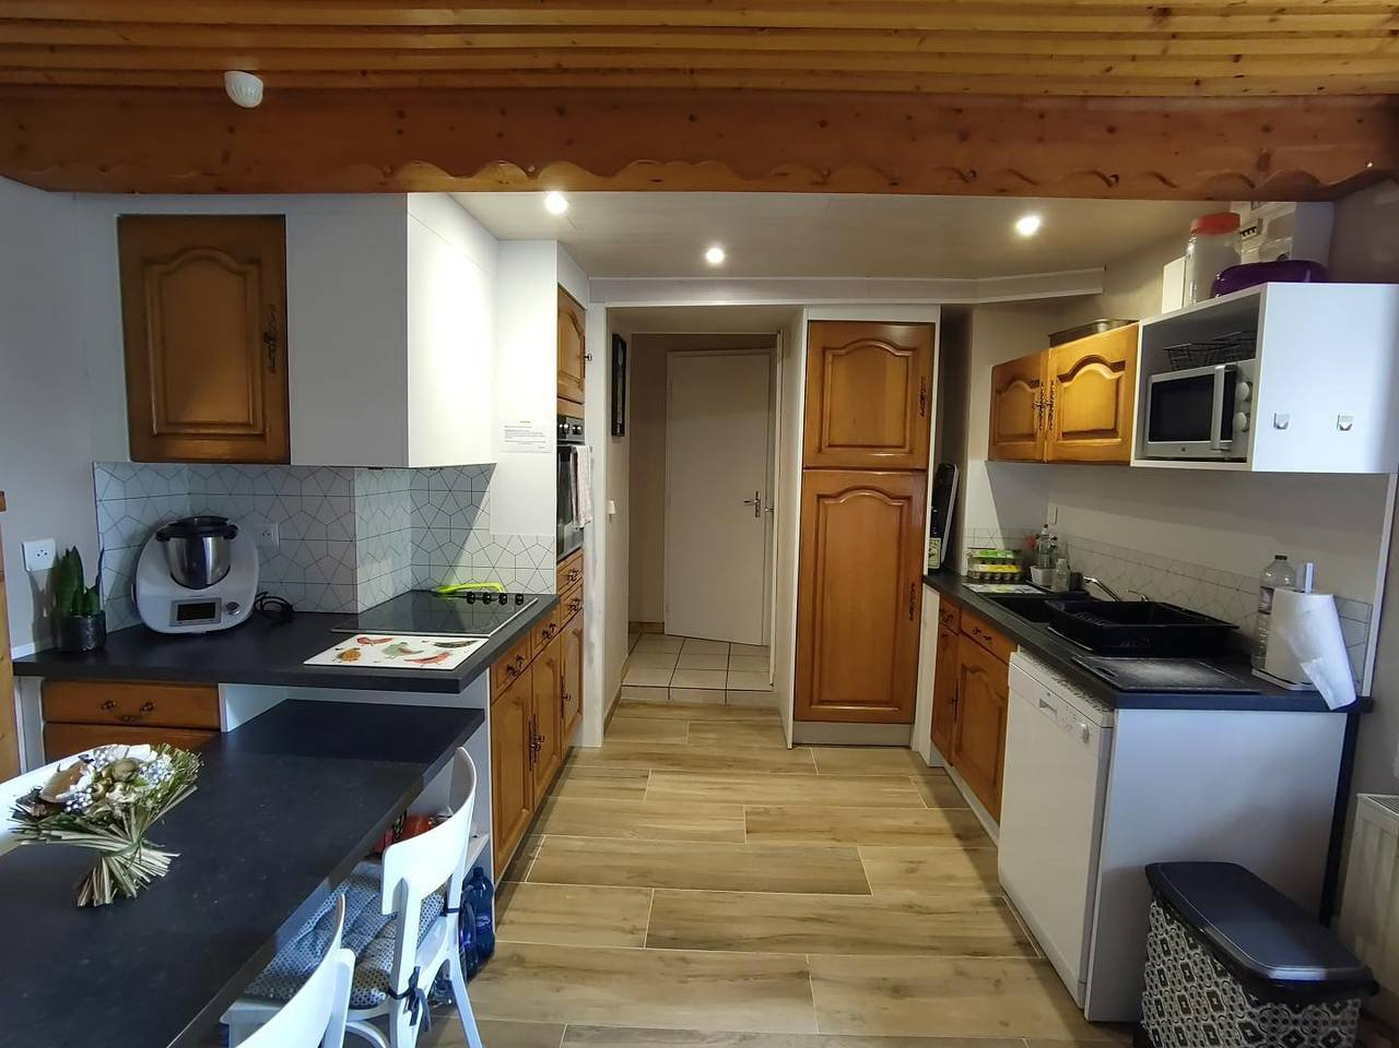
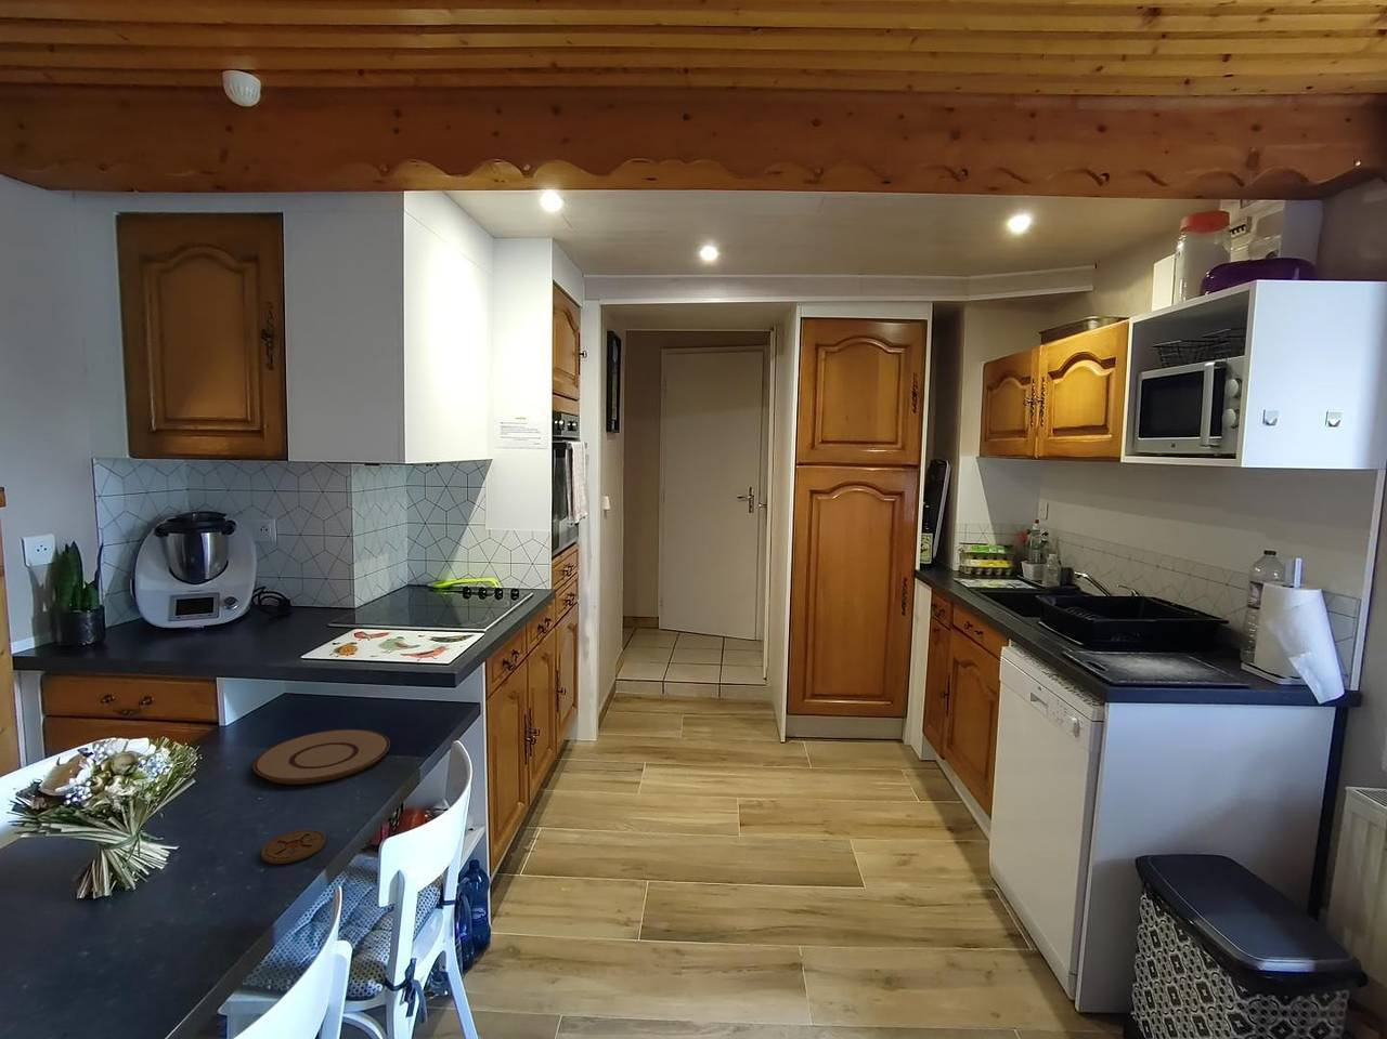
+ plate (324, 755)
+ coaster (294, 845)
